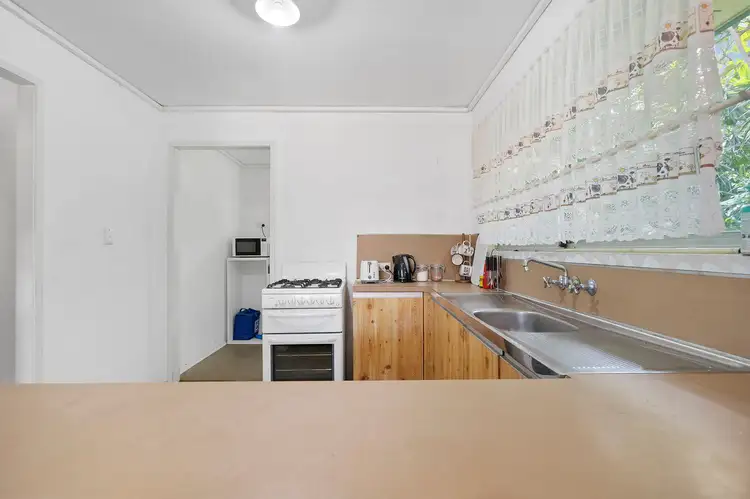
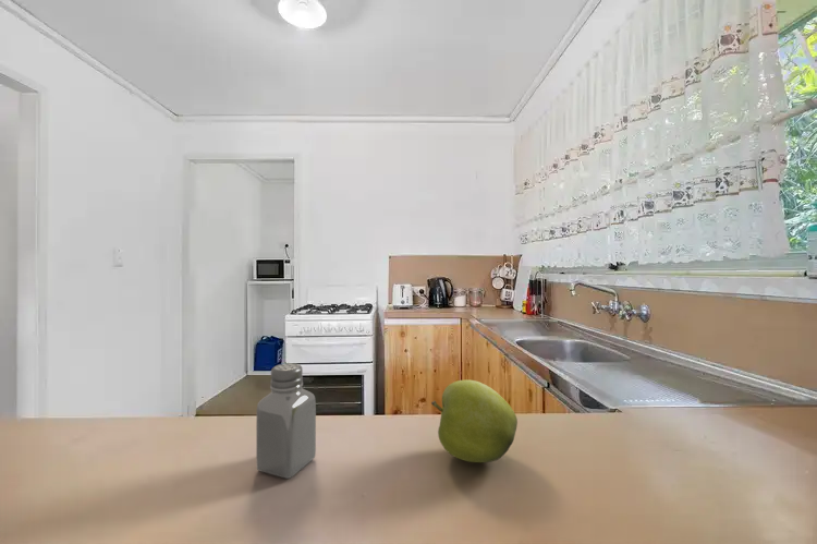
+ saltshaker (286, 414)
+ apple (473, 419)
